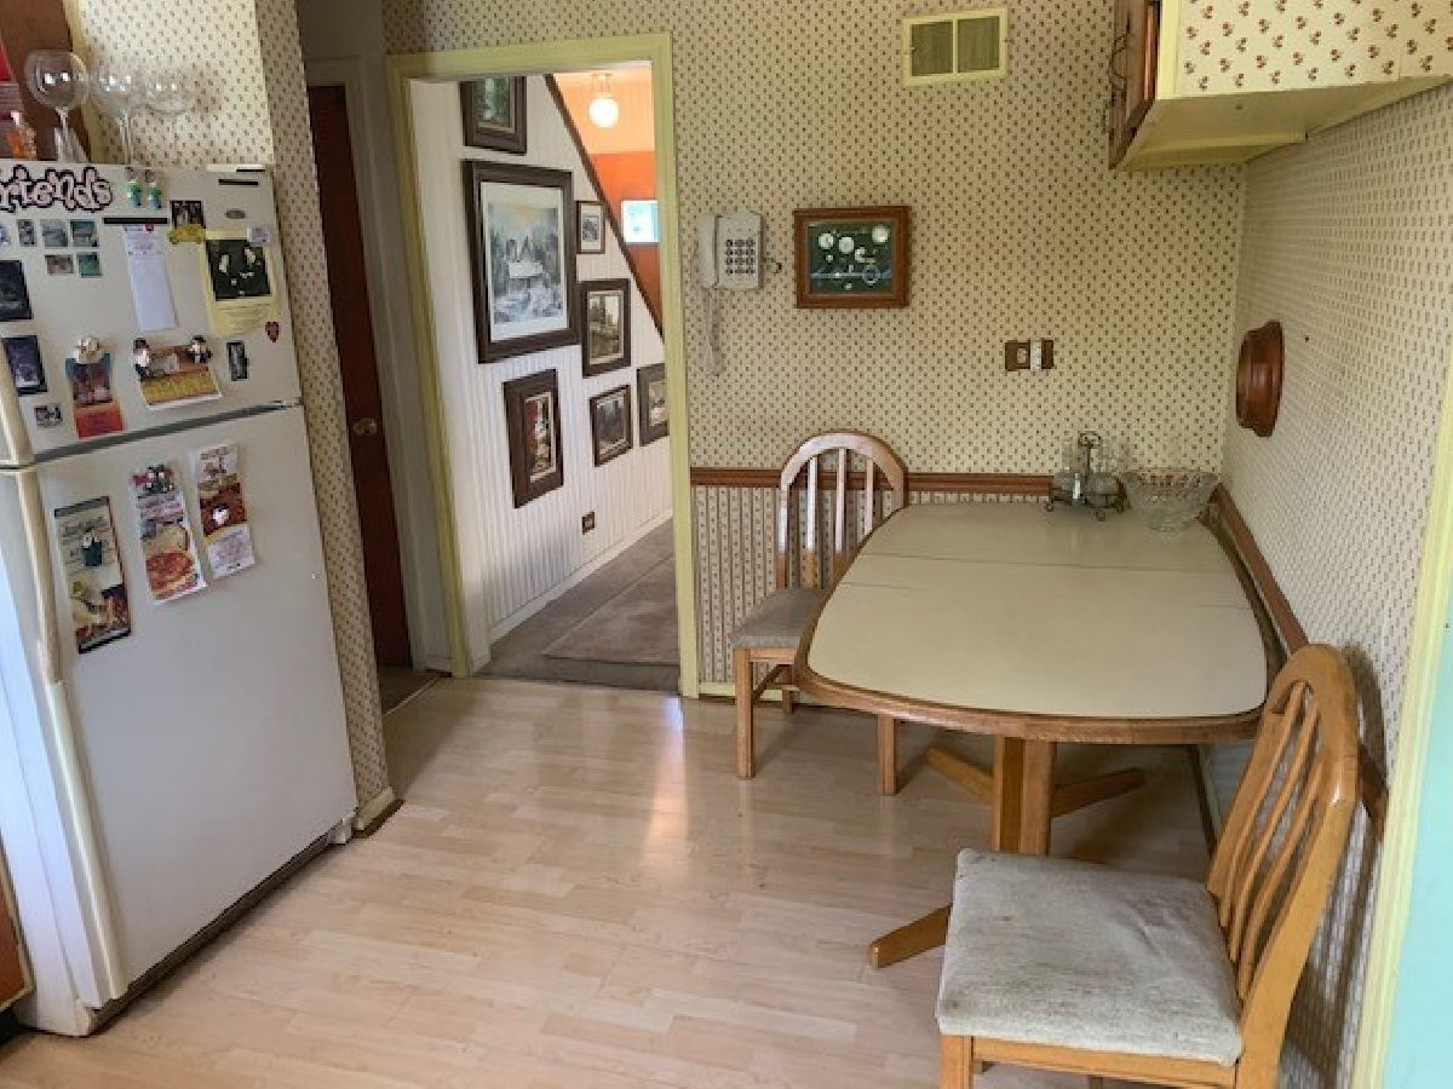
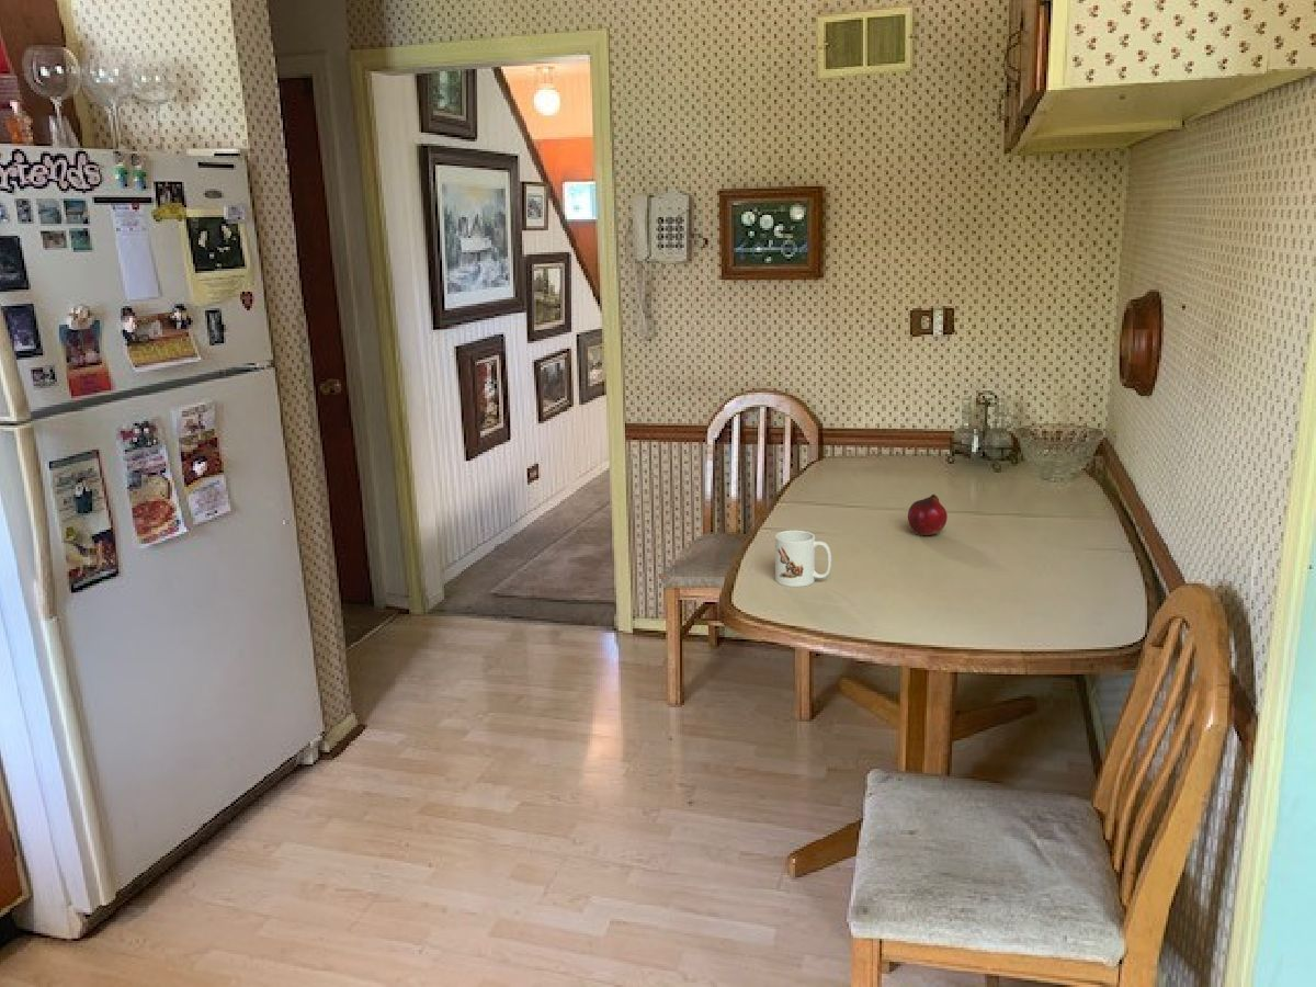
+ mug (803, 558)
+ fruit (927, 514)
